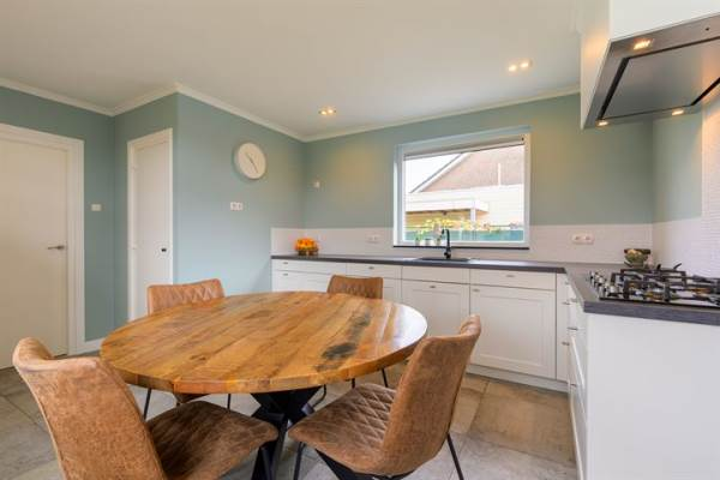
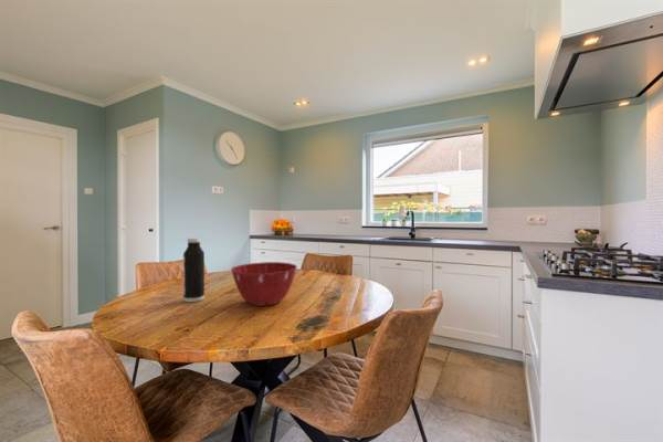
+ water bottle (193, 269)
+ mixing bowl (264, 284)
